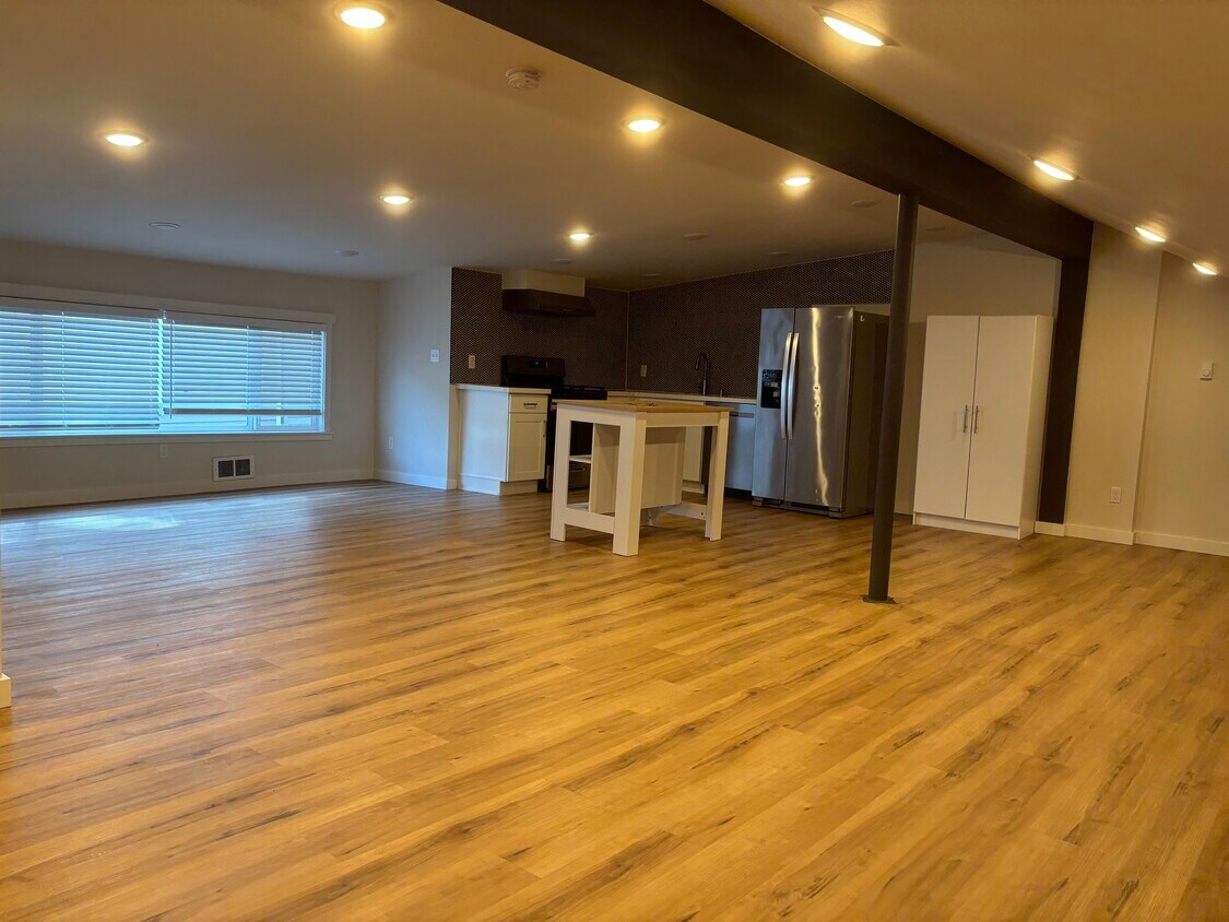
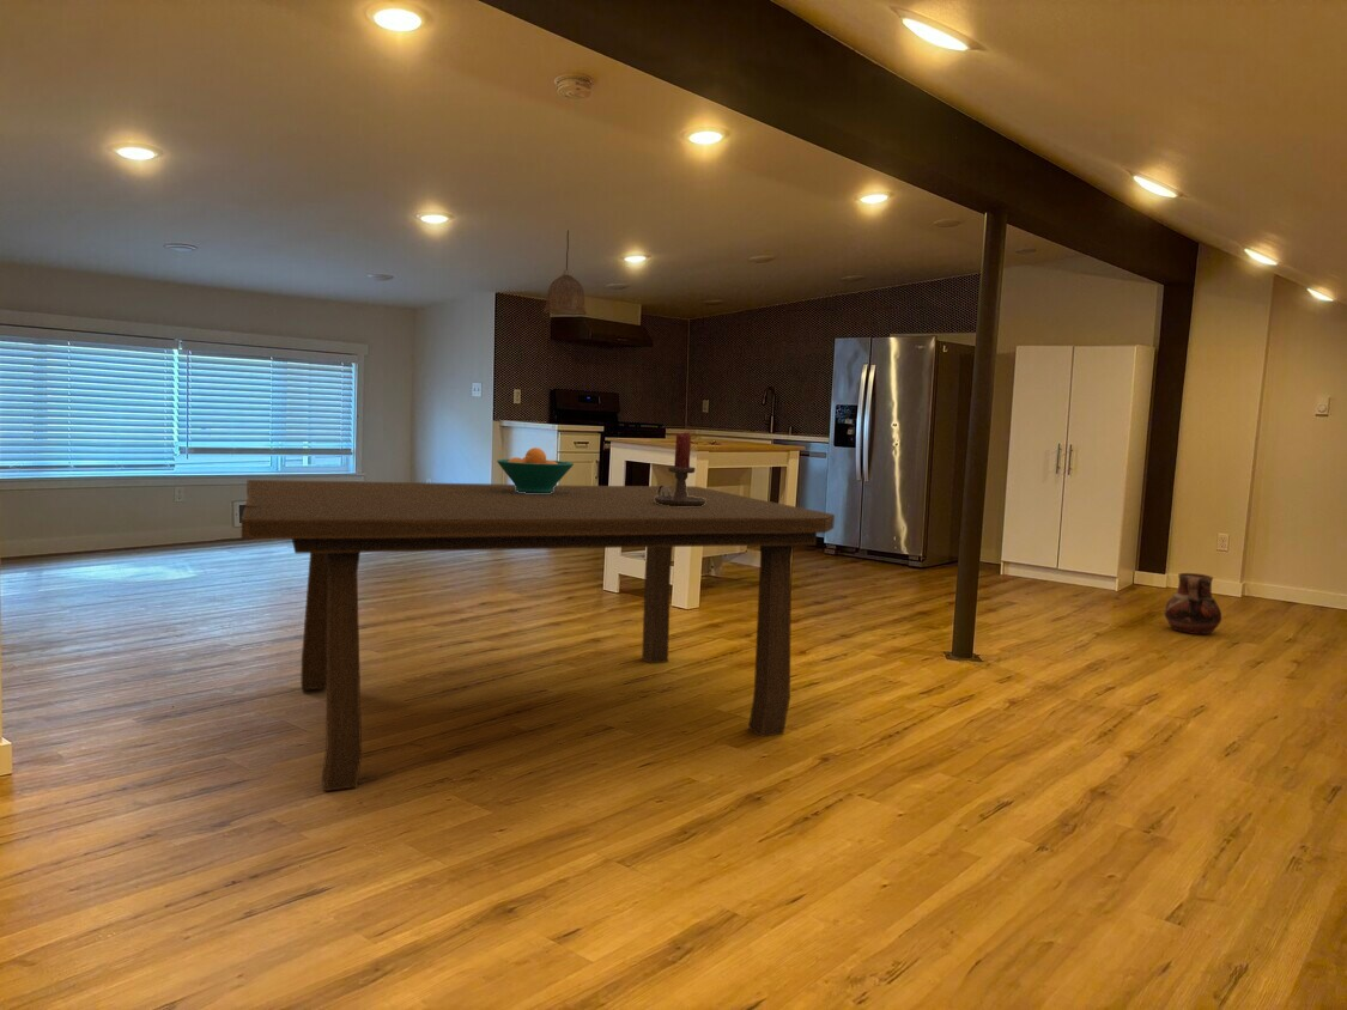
+ pendant lamp (566, 272)
+ candle holder (678, 467)
+ dining table (532, 548)
+ ceramic pot (1193, 602)
+ fruit bowl (535, 469)
